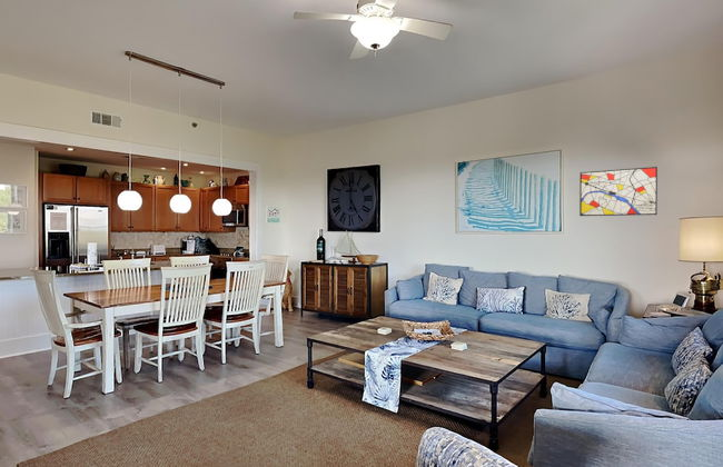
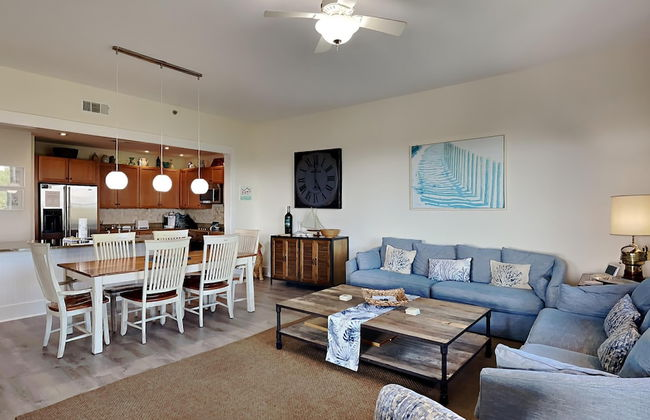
- wall art (616, 192)
